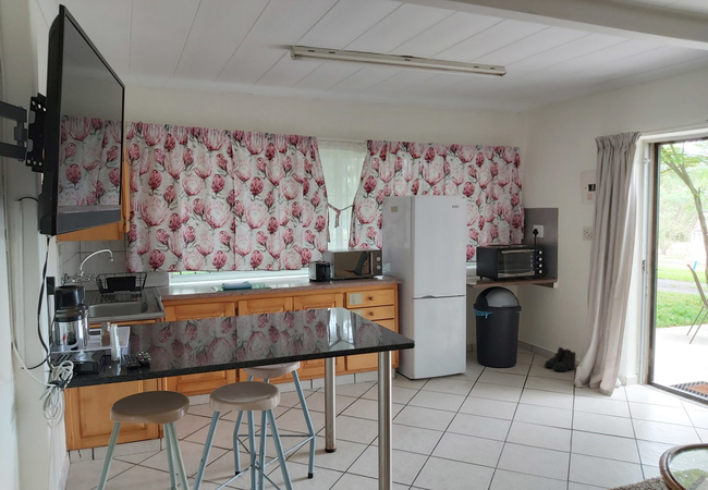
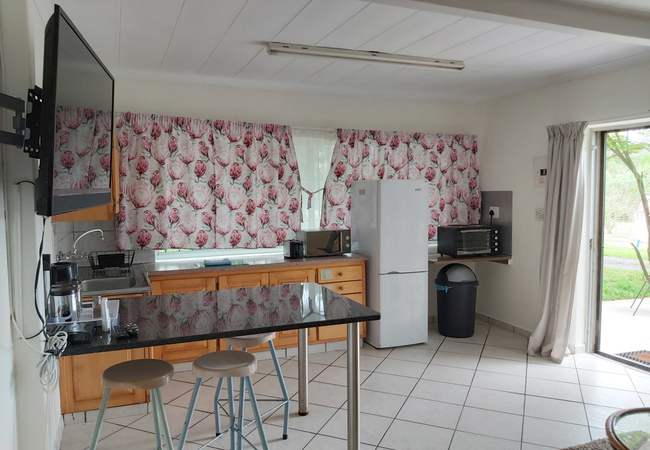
- boots (560, 358)
